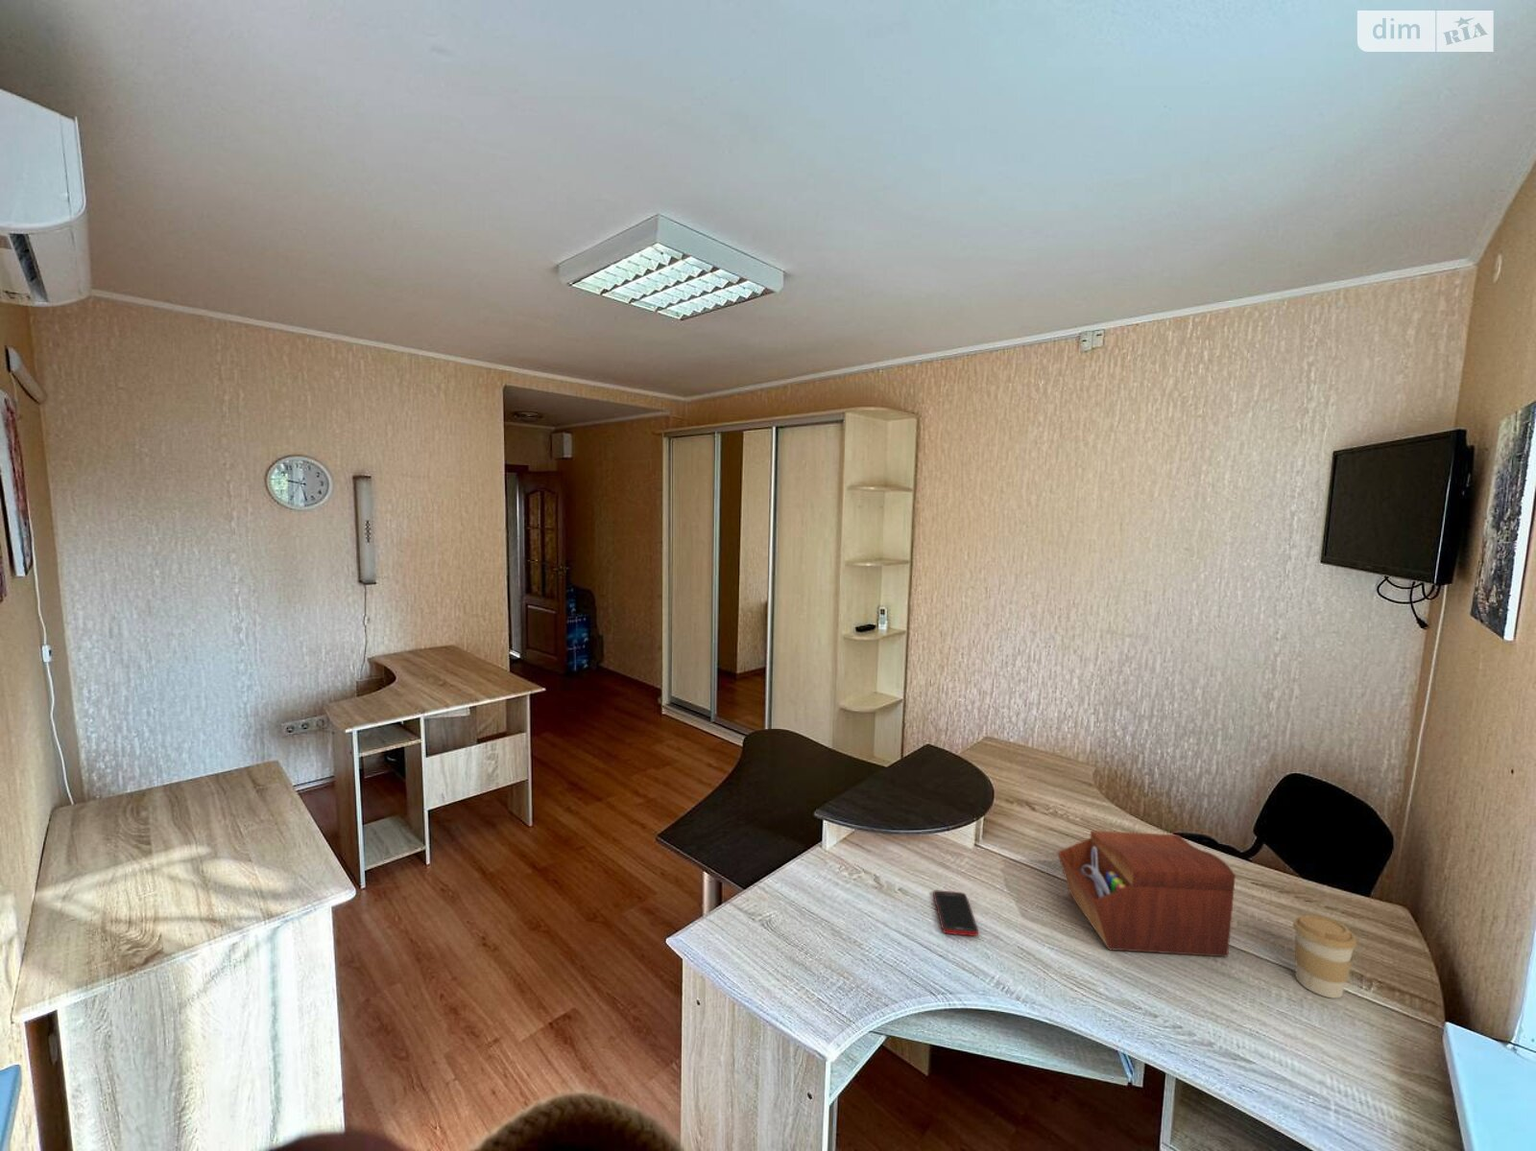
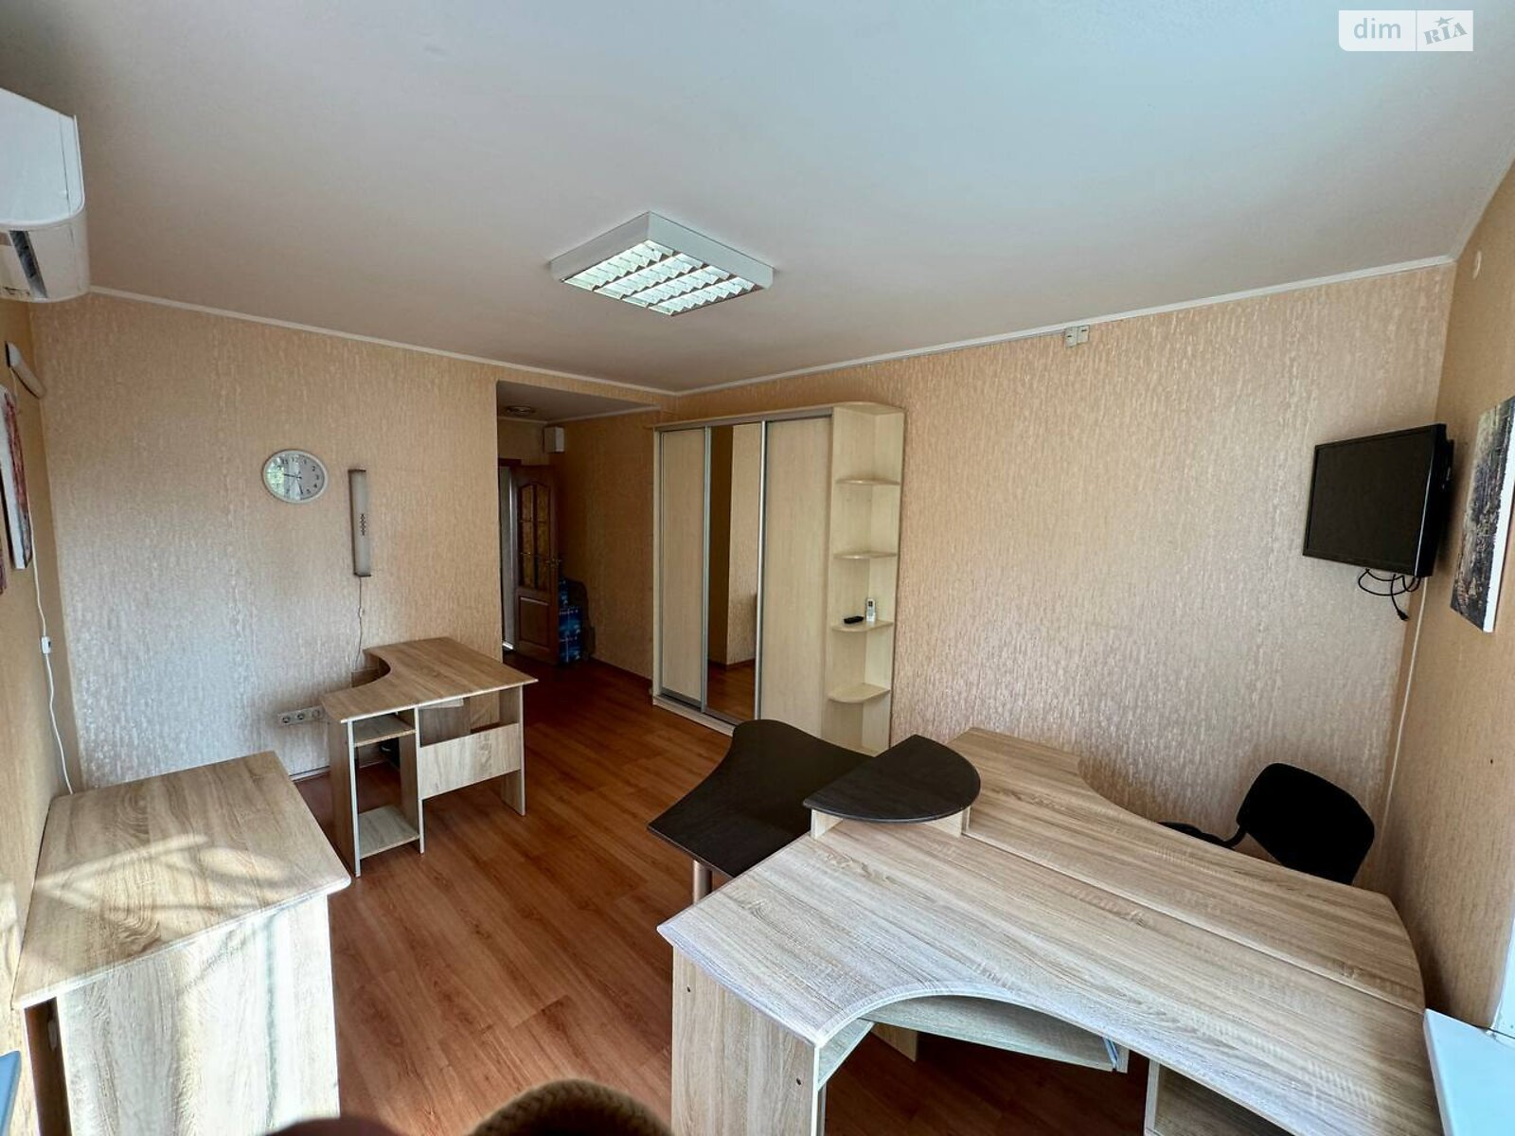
- coffee cup (1322, 954)
- cell phone (954, 912)
- sewing box (1136, 881)
